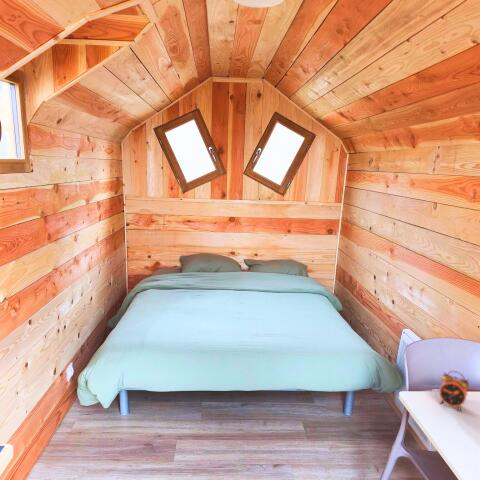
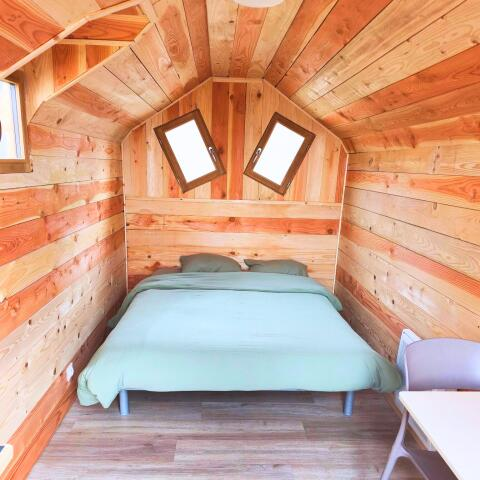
- alarm clock (453, 388)
